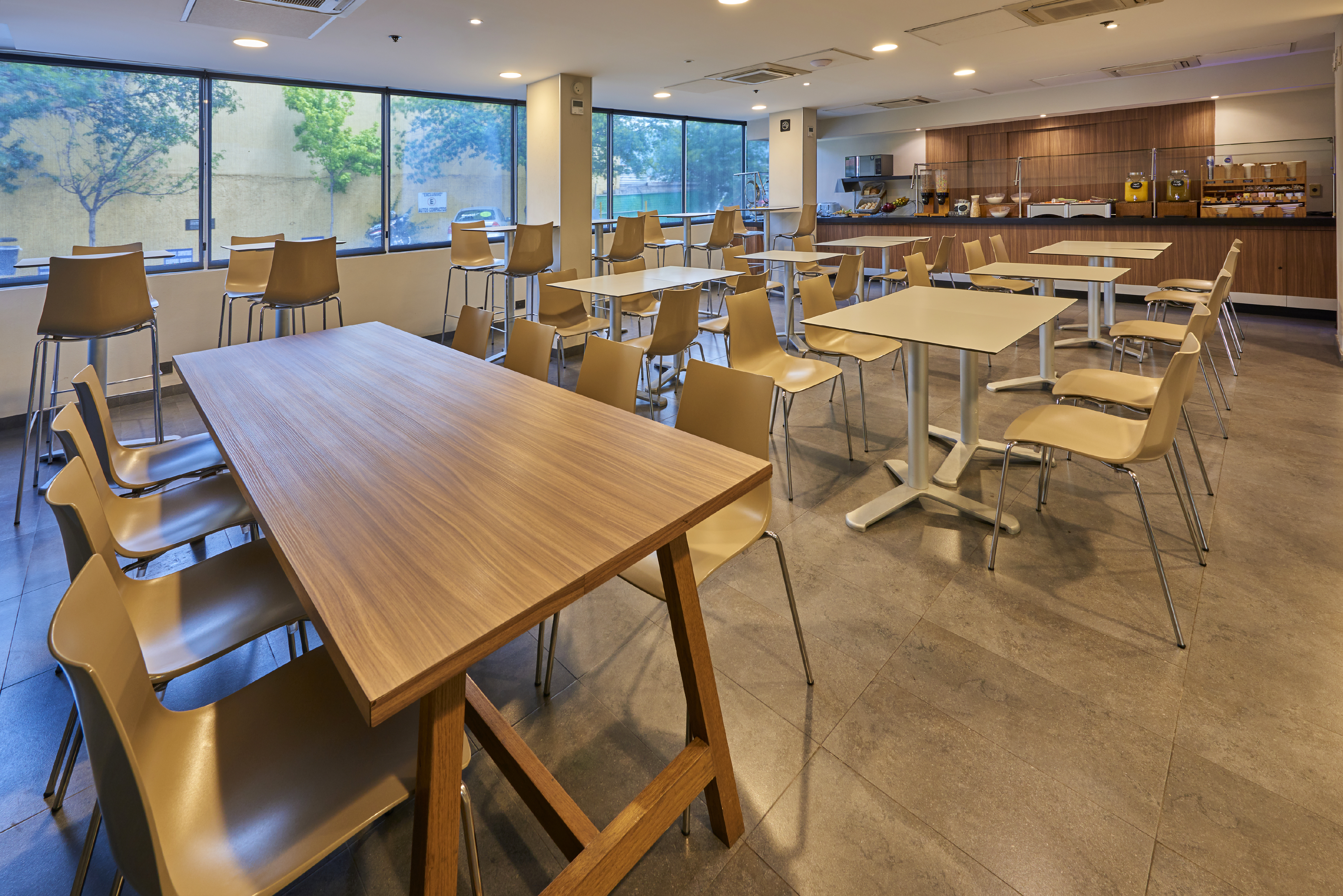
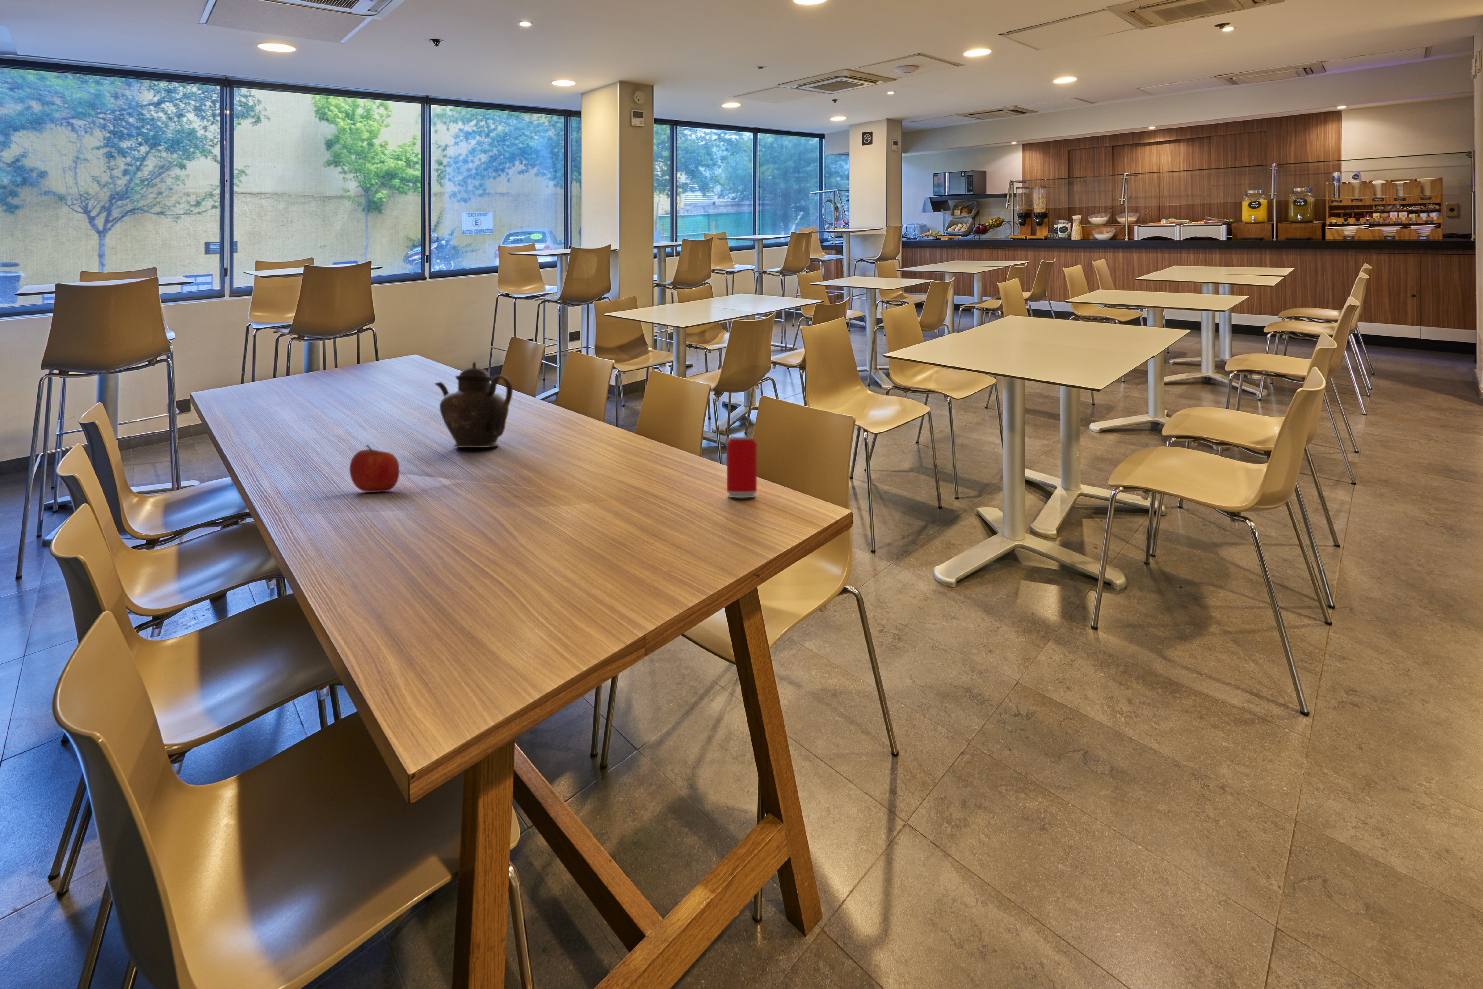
+ apple (375, 468)
+ teapot (473, 404)
+ beverage can (742, 467)
